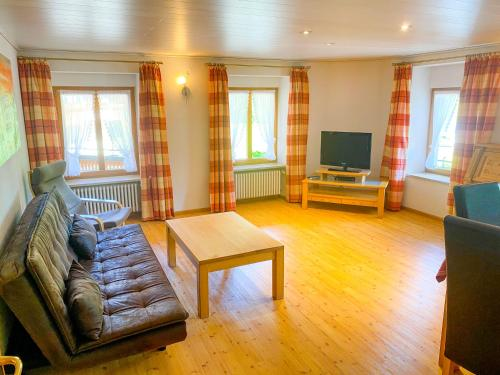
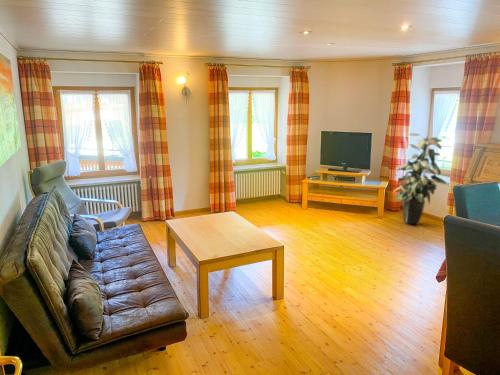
+ indoor plant (416, 178)
